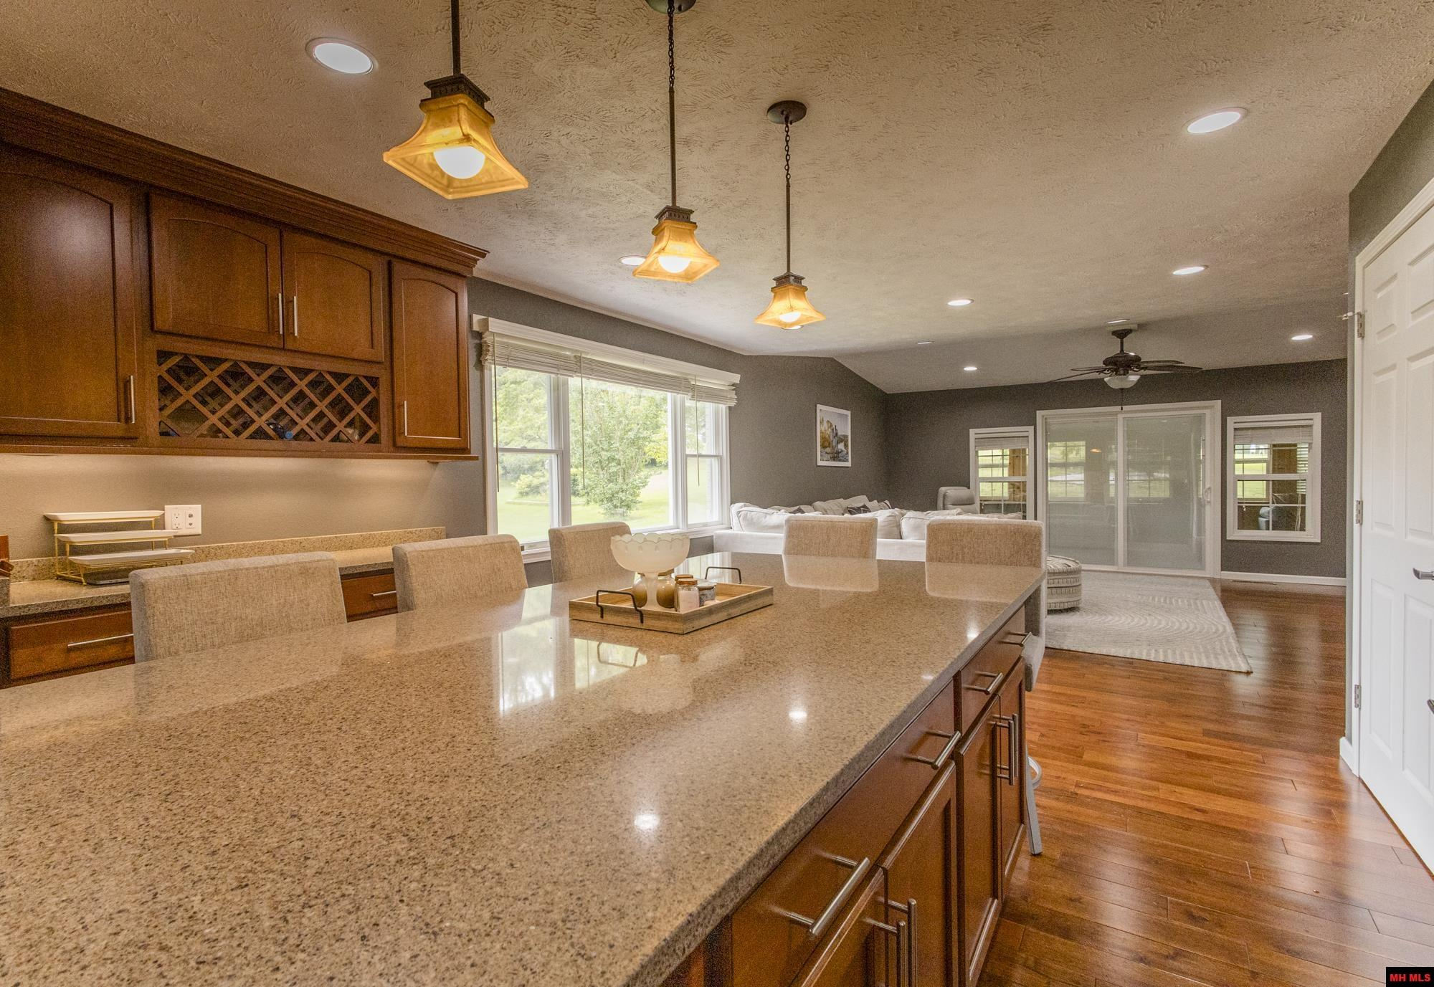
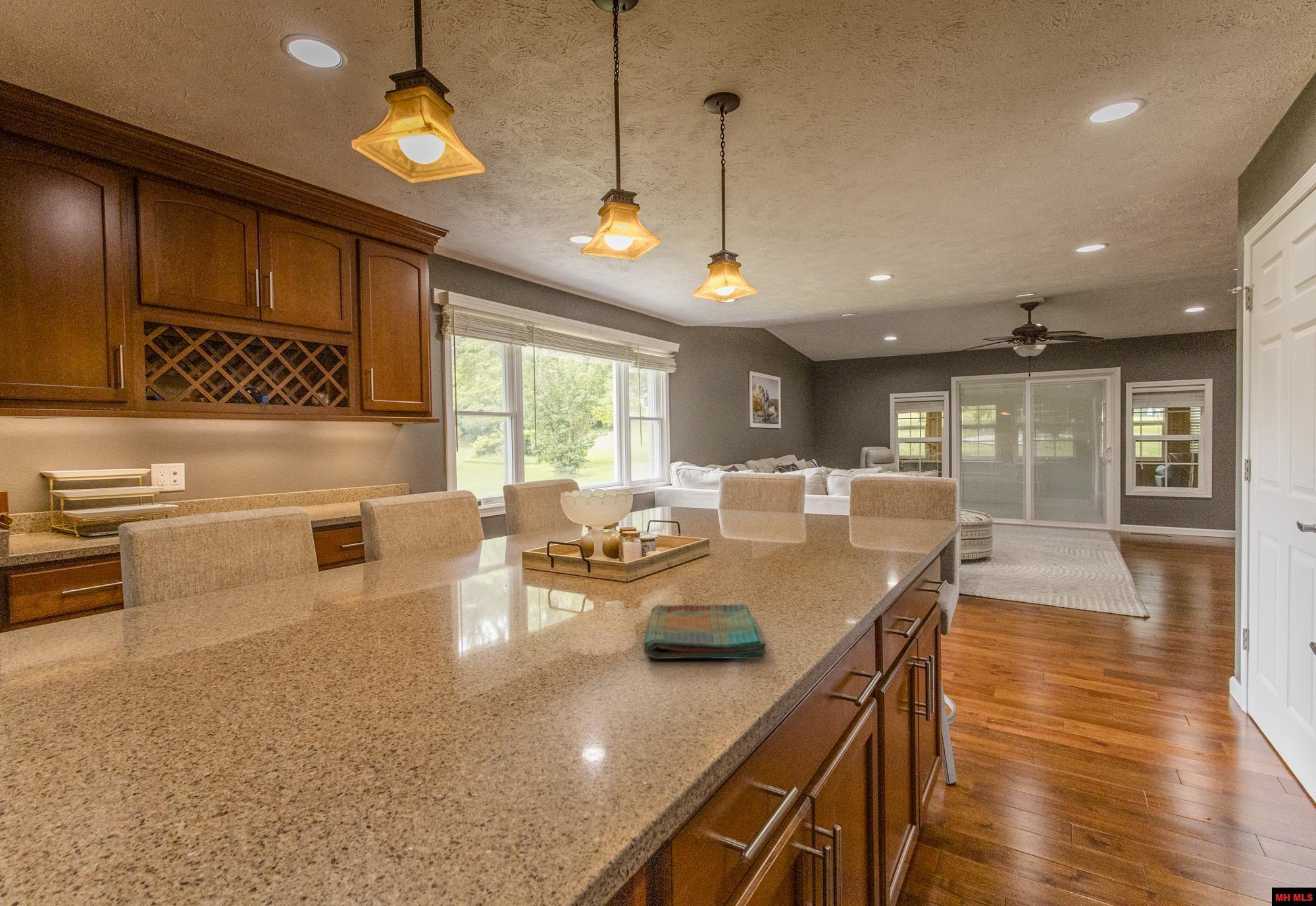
+ dish towel (701, 626)
